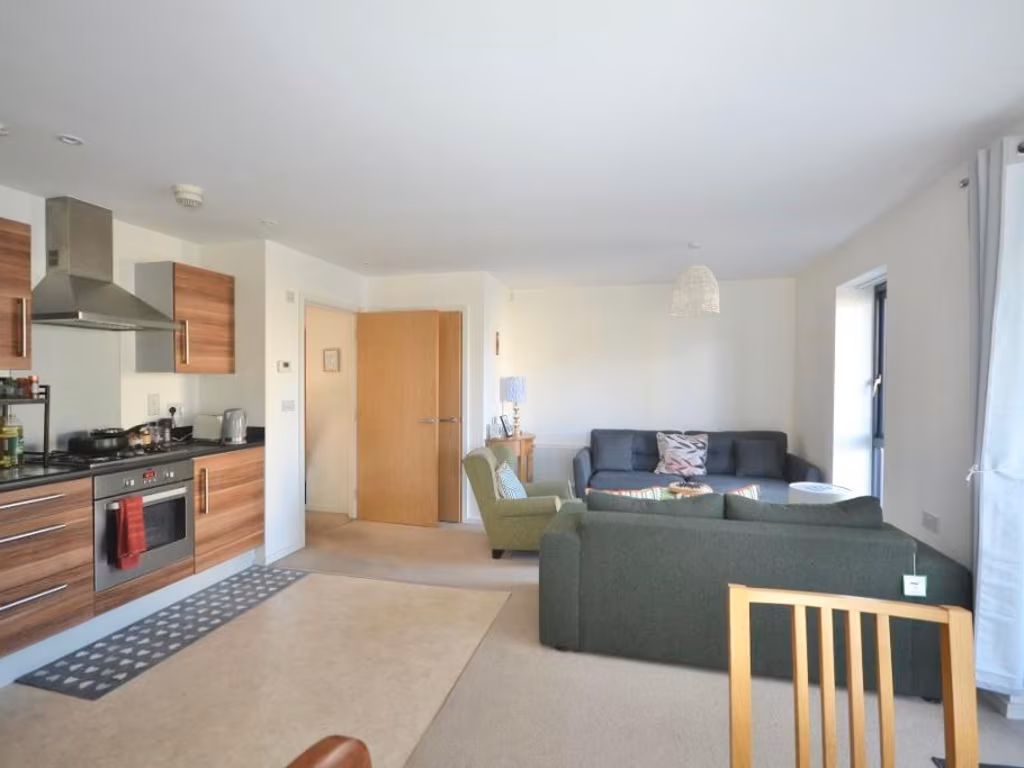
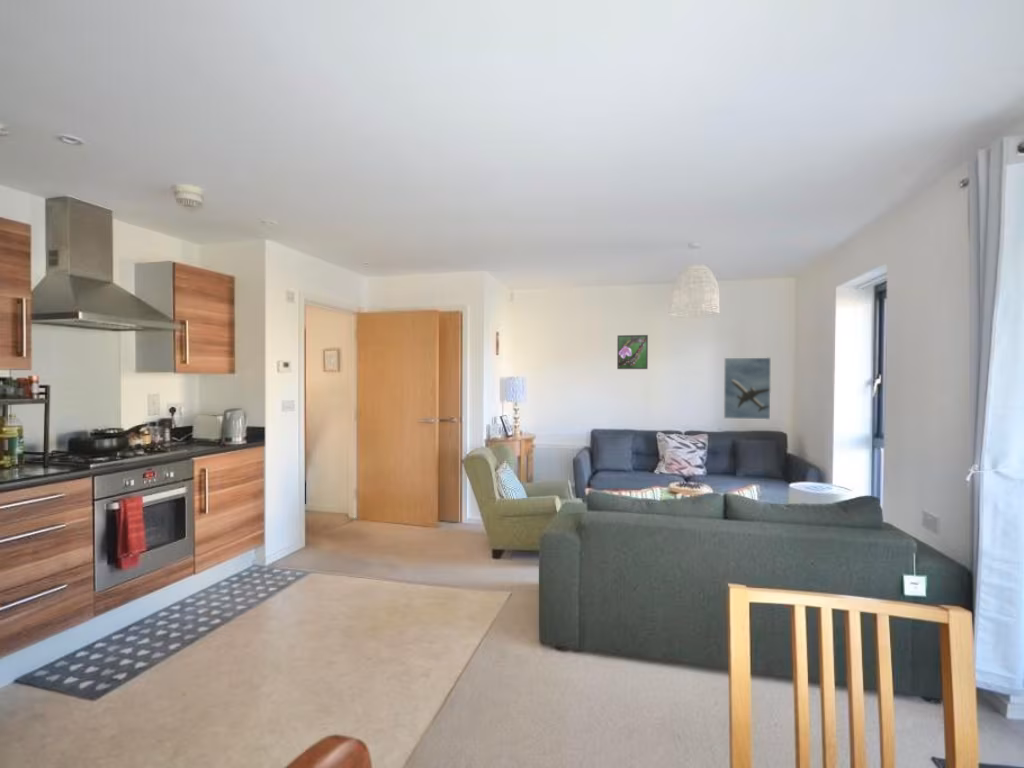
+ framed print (746, 388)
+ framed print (632, 352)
